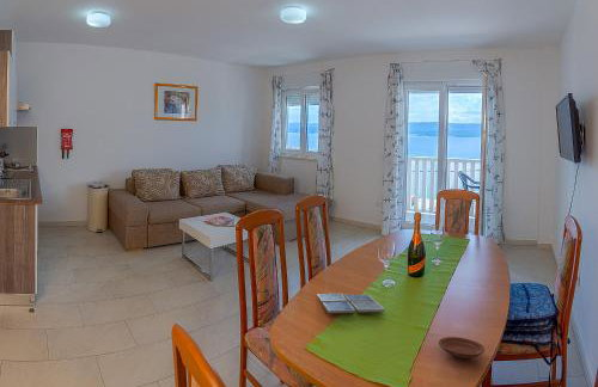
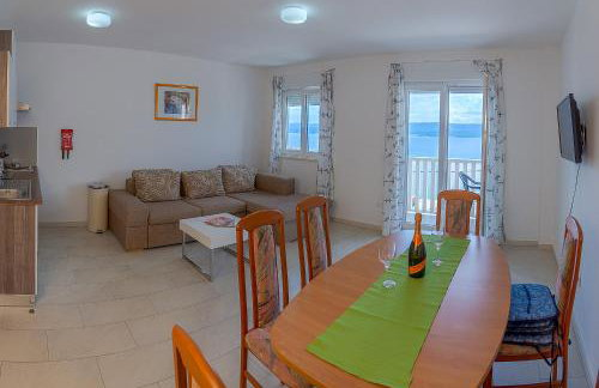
- drink coaster (348, 302)
- plate (460, 349)
